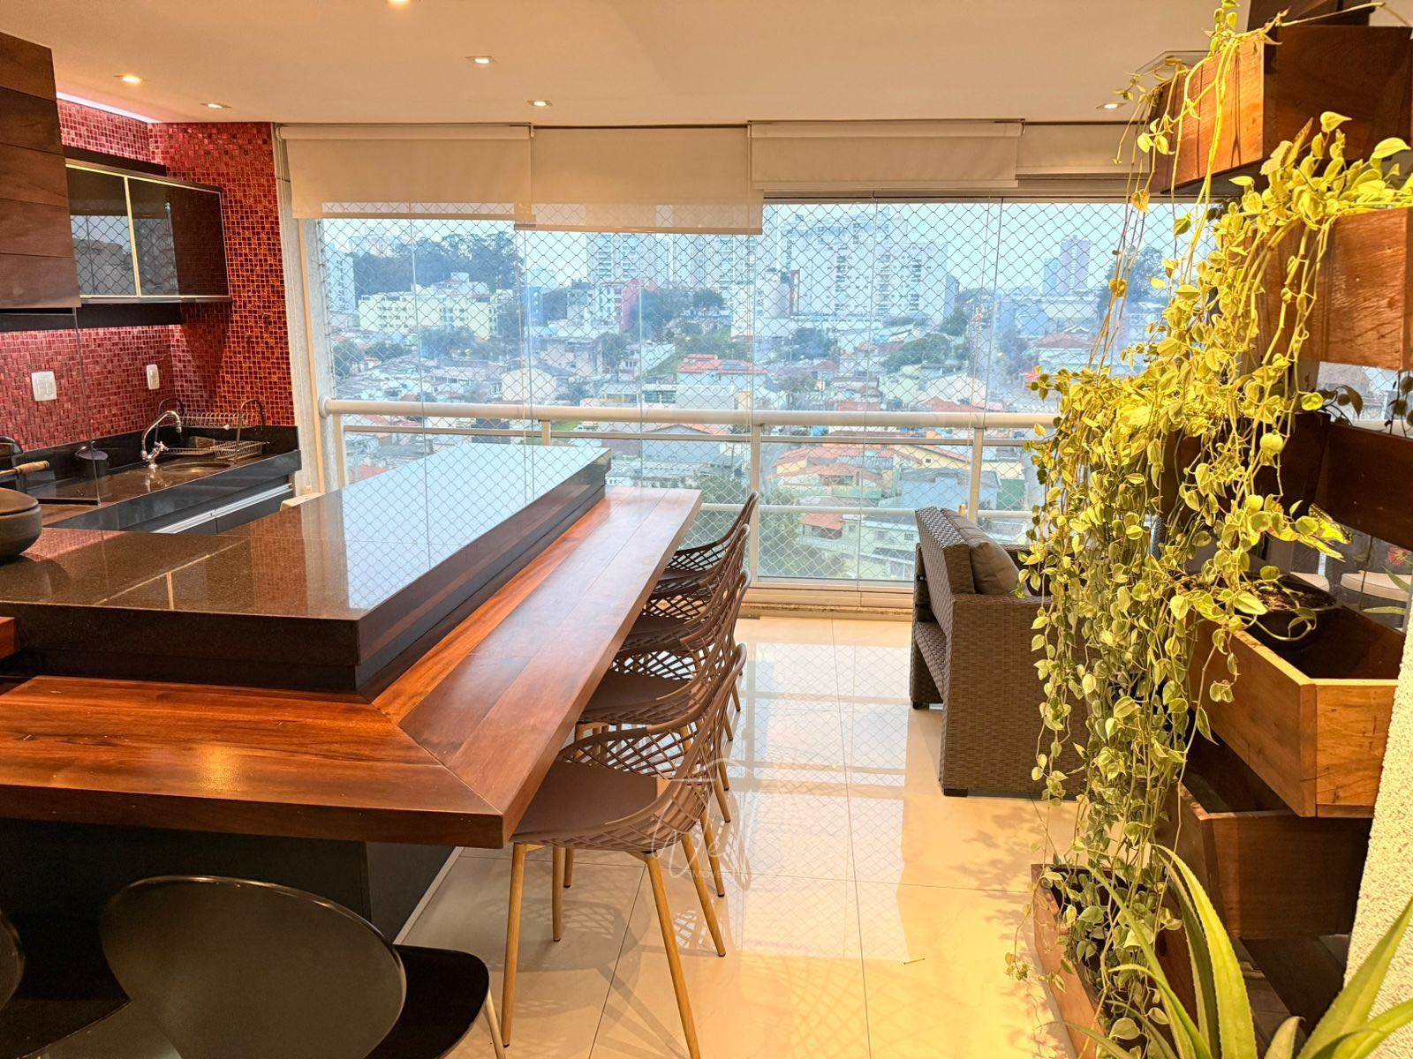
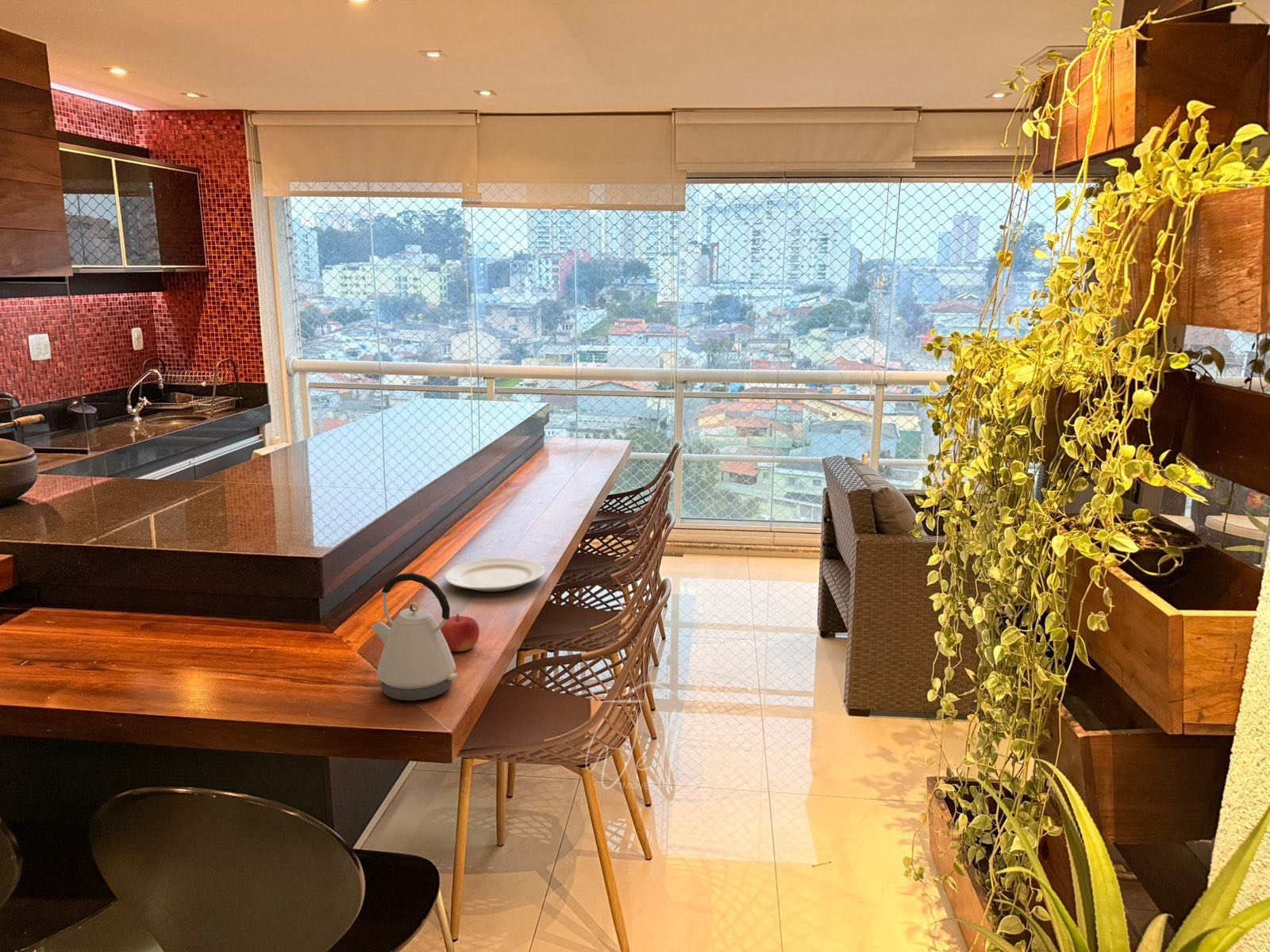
+ kettle (412, 631)
+ chinaware (495, 576)
+ fruit (458, 631)
